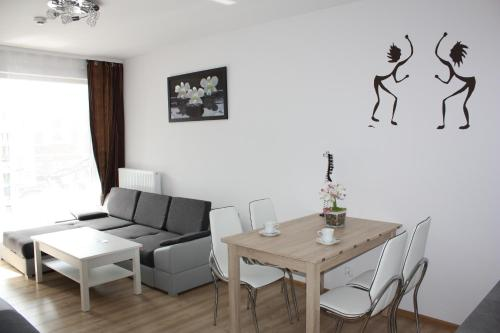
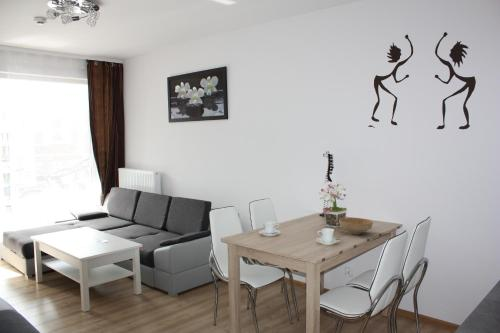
+ bowl (355, 226)
